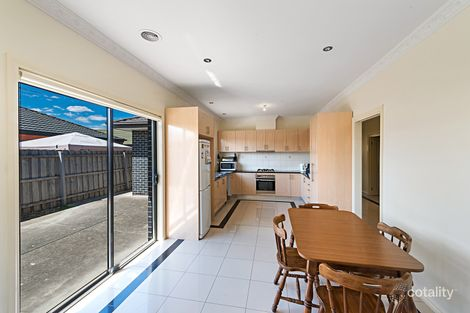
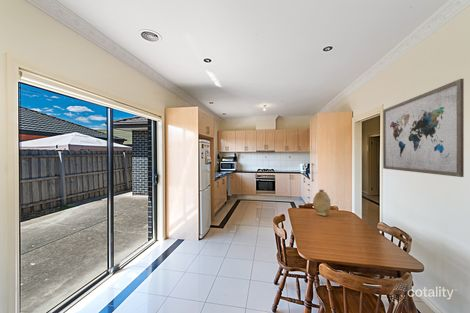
+ wall art (413, 134)
+ vase (321, 202)
